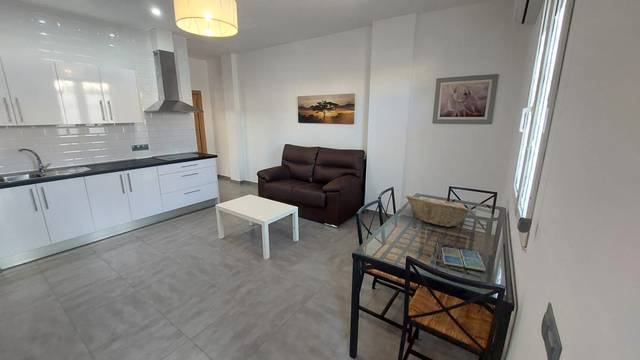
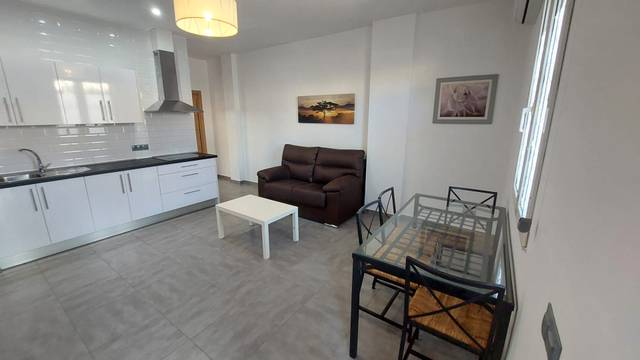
- fruit basket (435, 207)
- drink coaster (462, 257)
